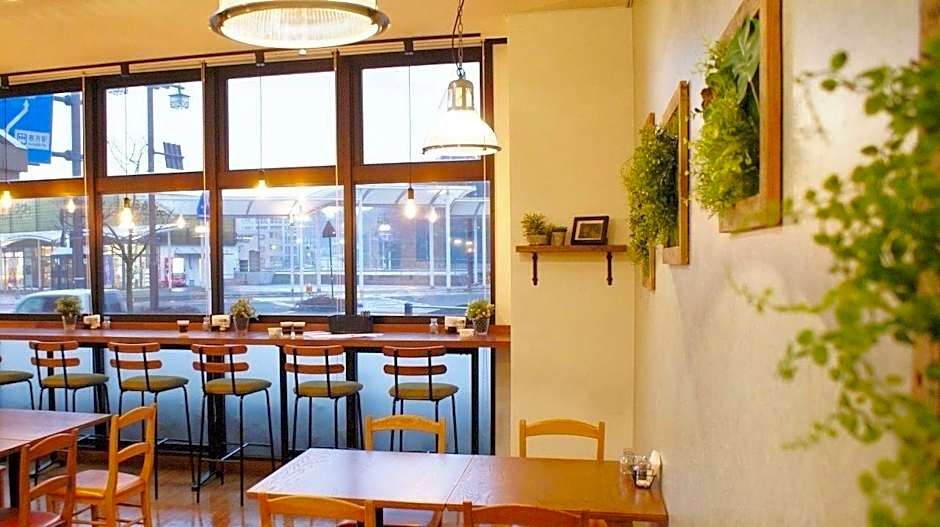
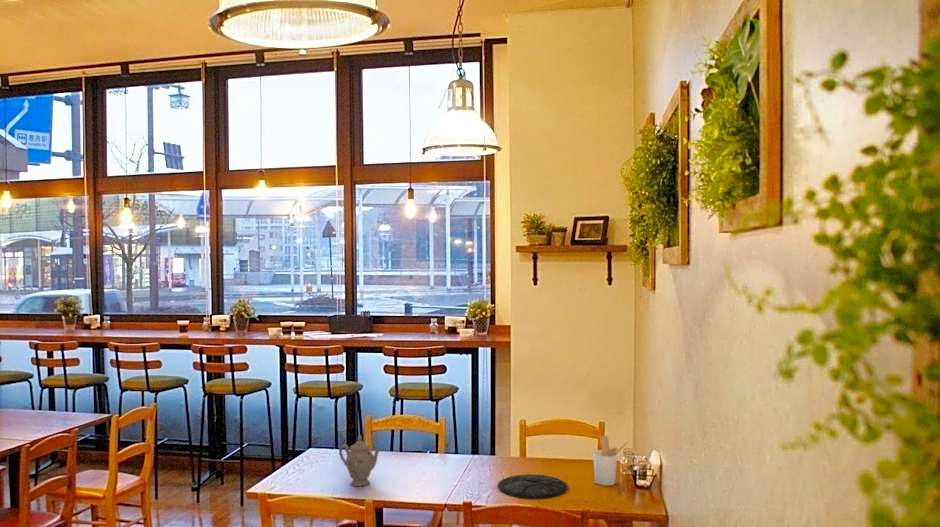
+ utensil holder (611, 460)
+ chinaware (360, 459)
+ plate (532, 482)
